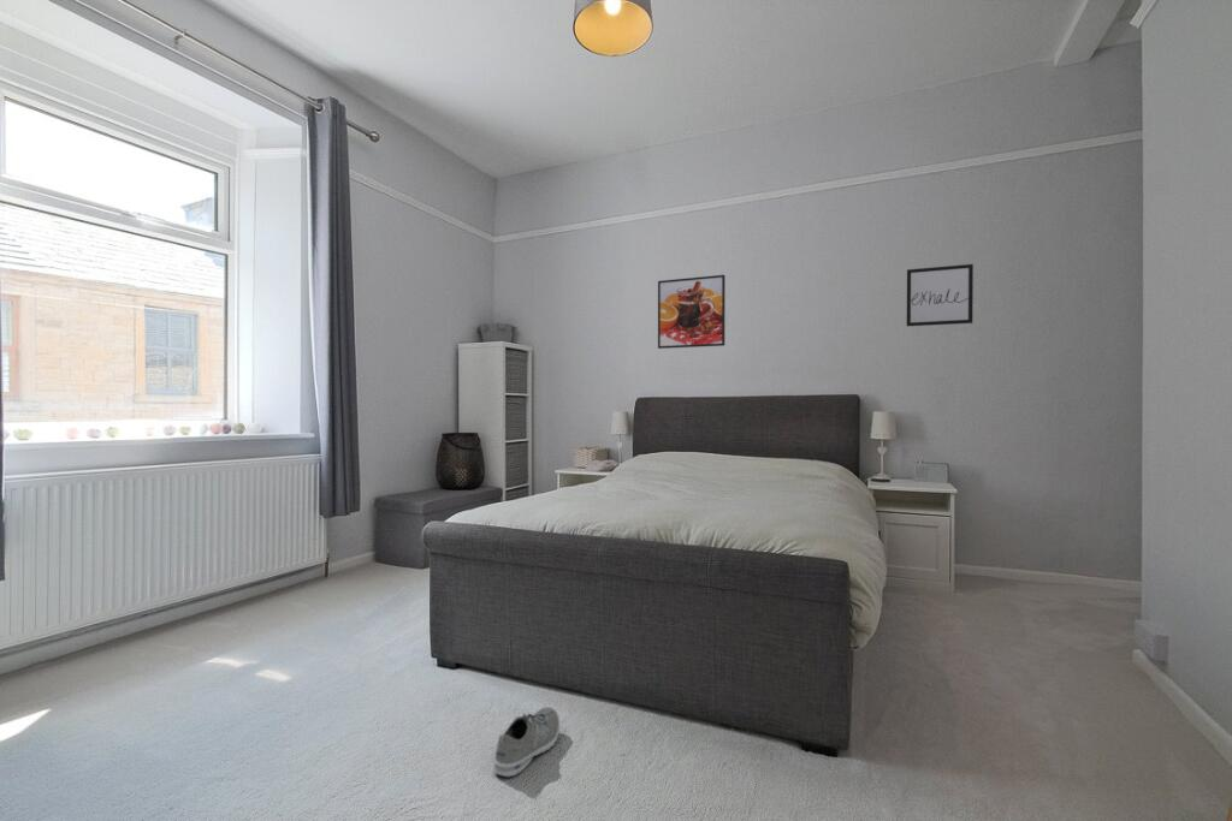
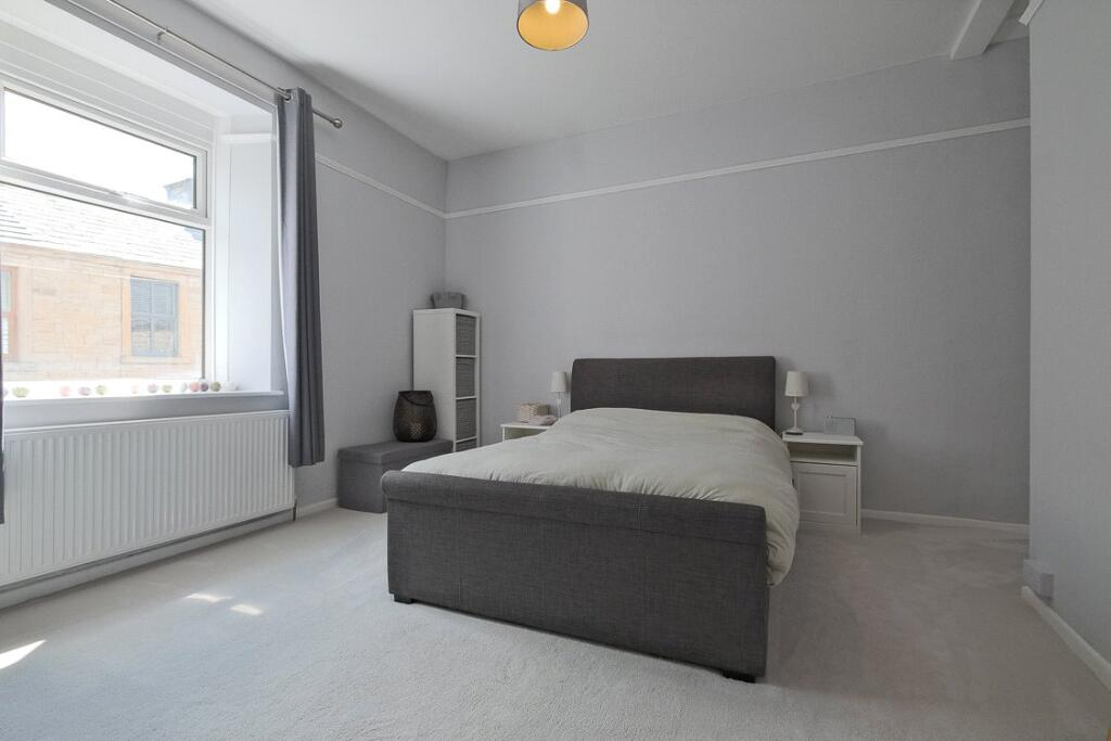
- sneaker (531, 731)
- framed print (691, 313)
- wall art (938, 296)
